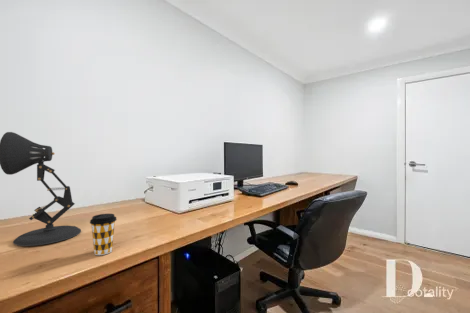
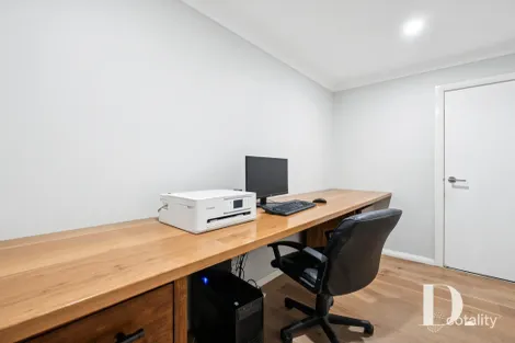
- coffee cup (103, 233)
- desk lamp (46, 184)
